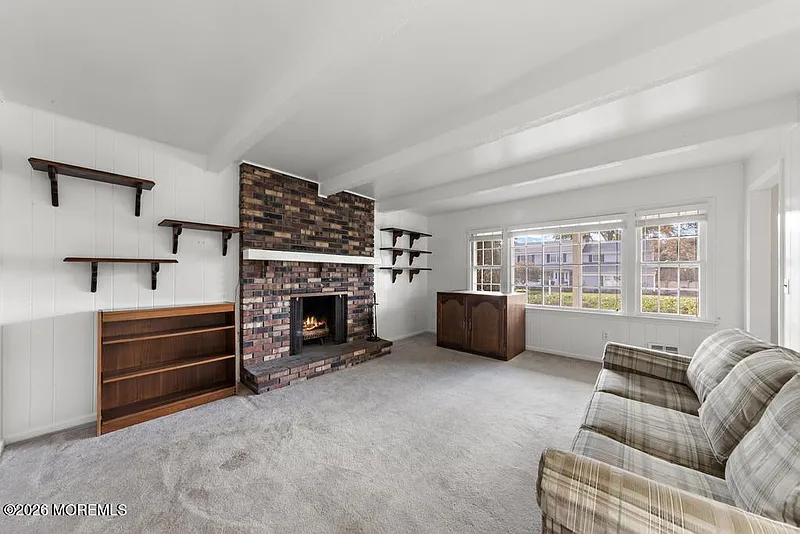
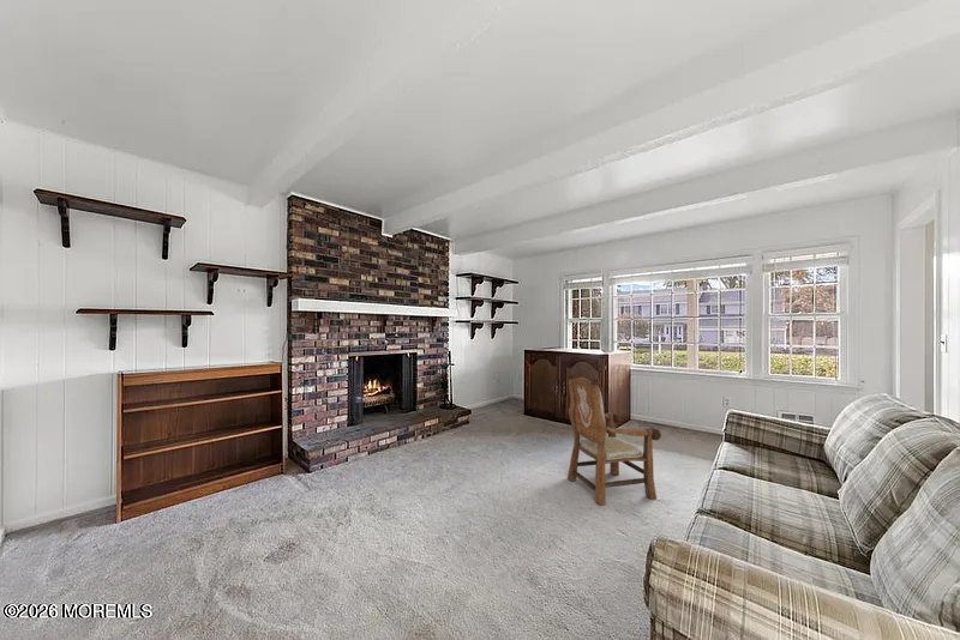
+ armchair (607, 430)
